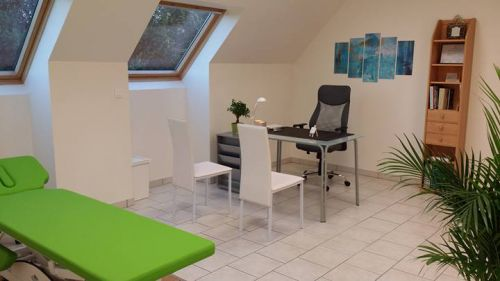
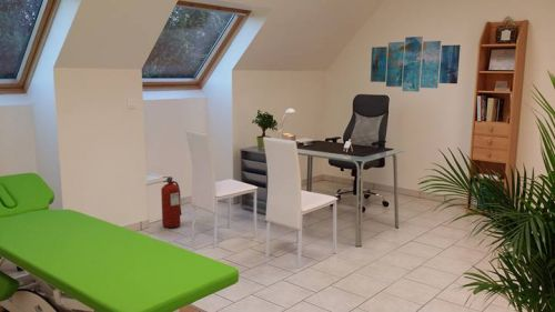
+ fire extinguisher (172, 200)
